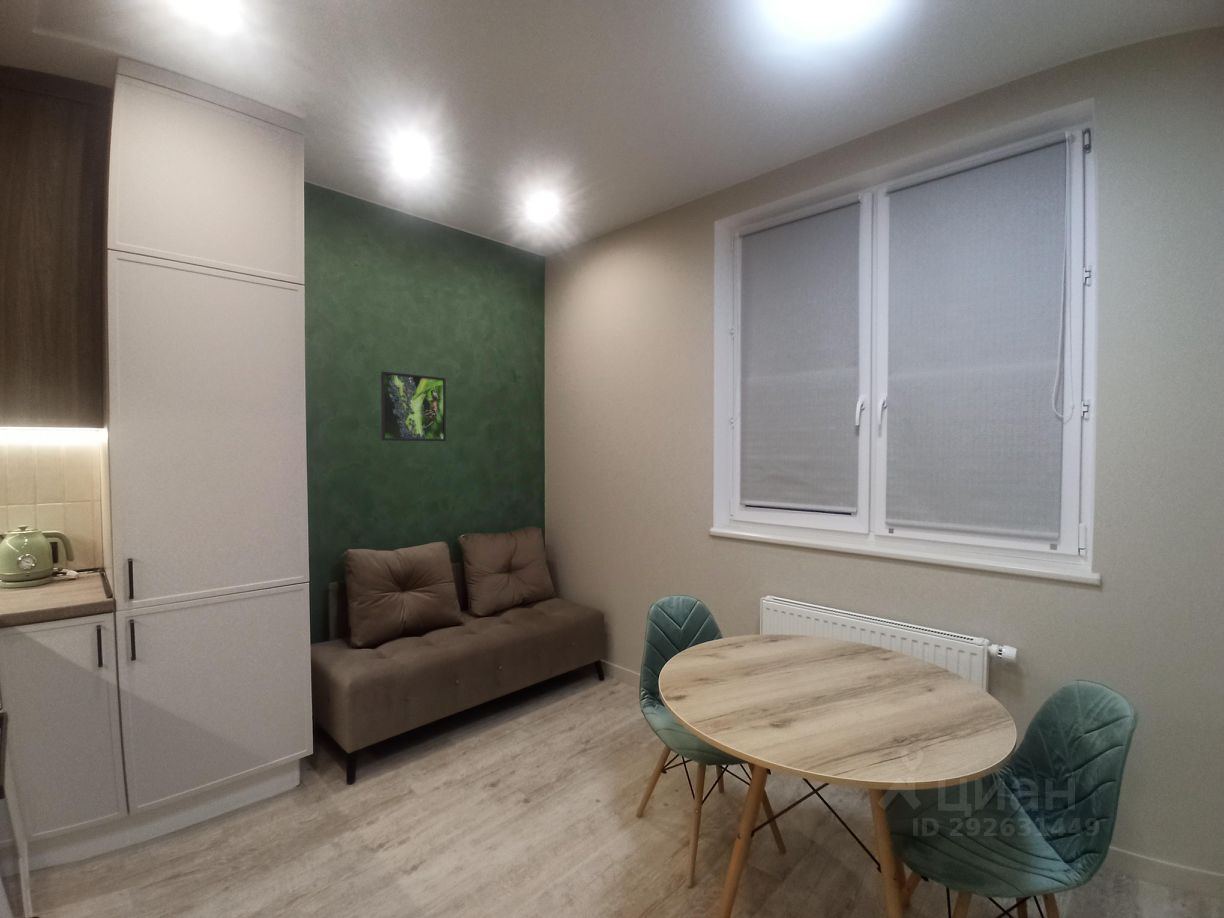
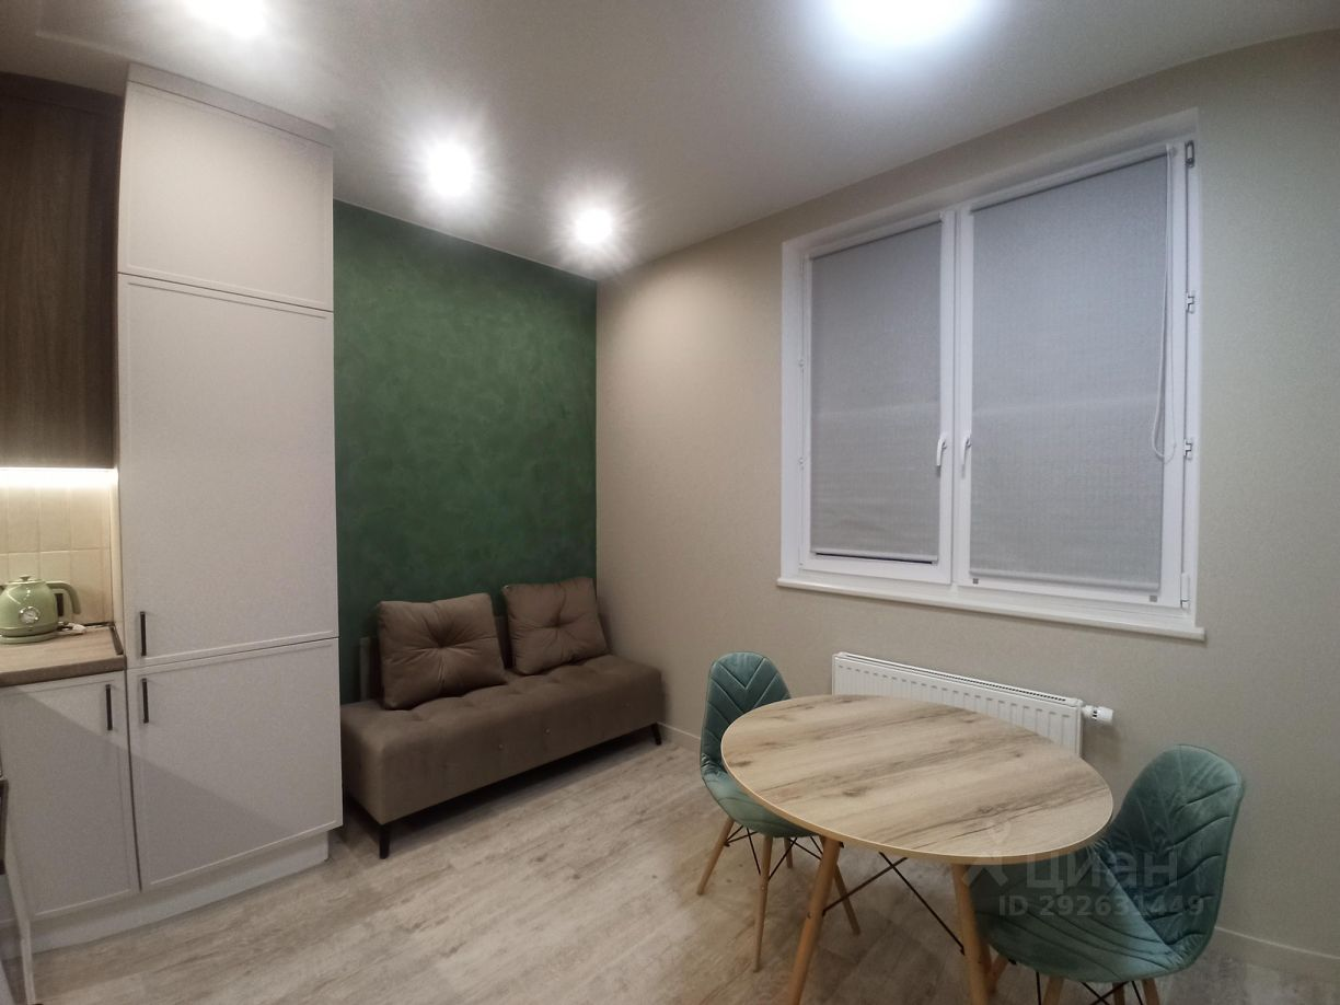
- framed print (414, 407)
